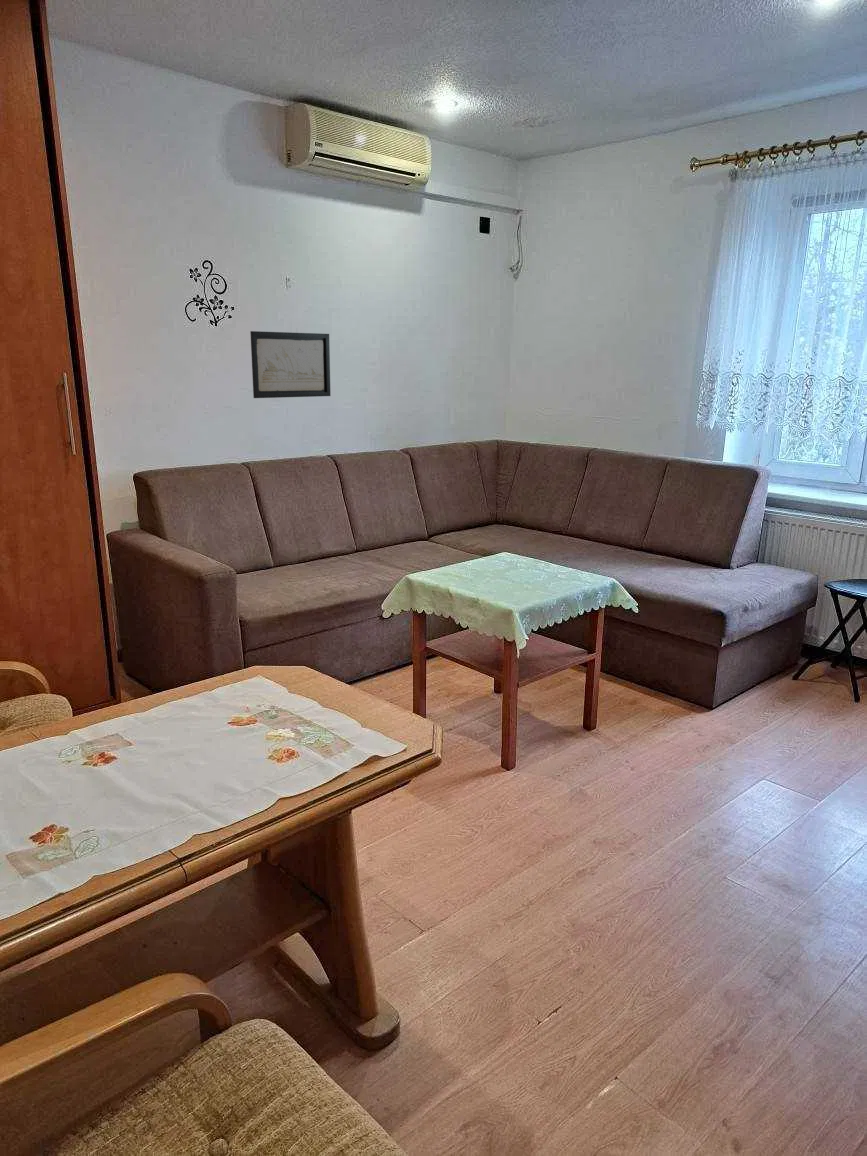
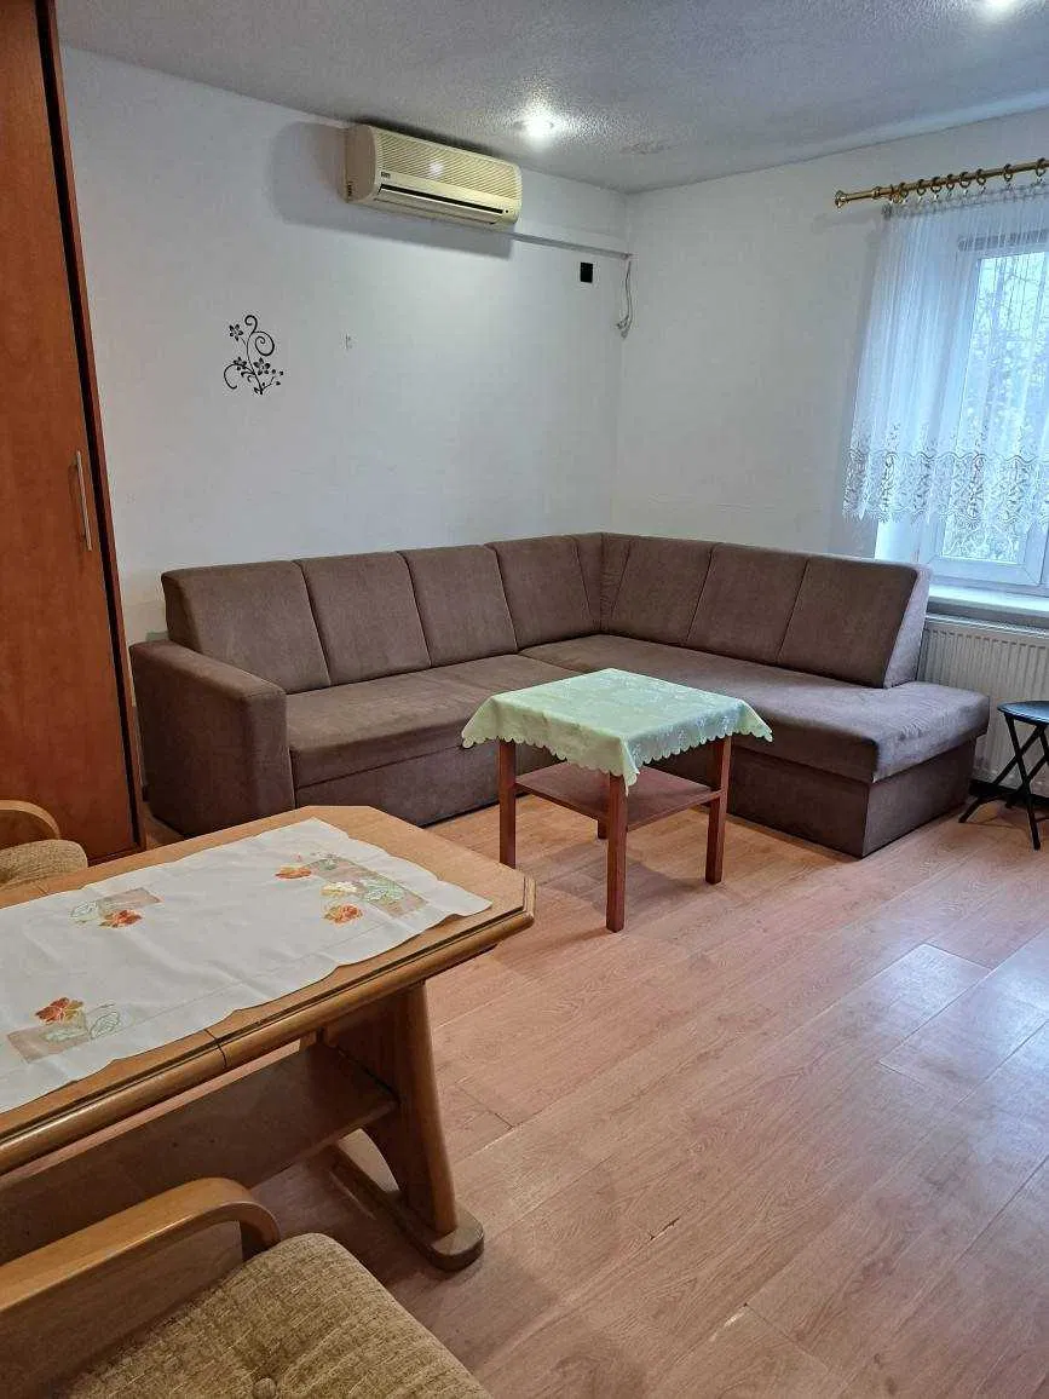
- wall art (292, 365)
